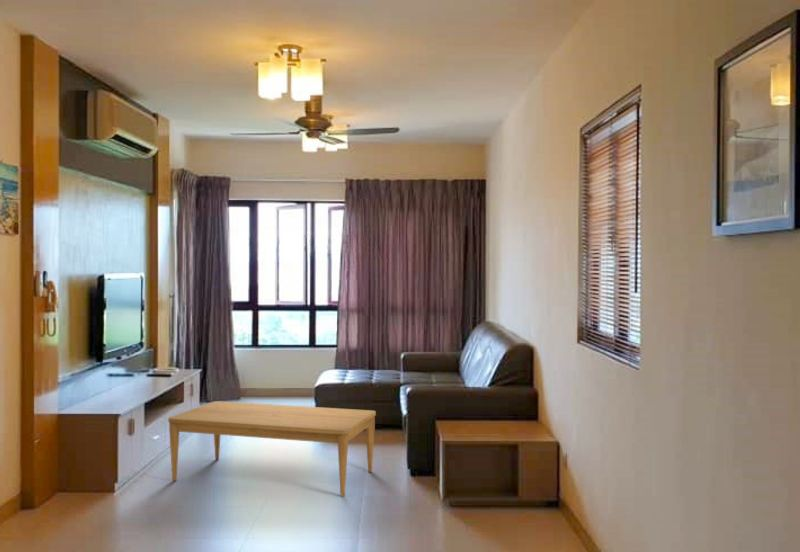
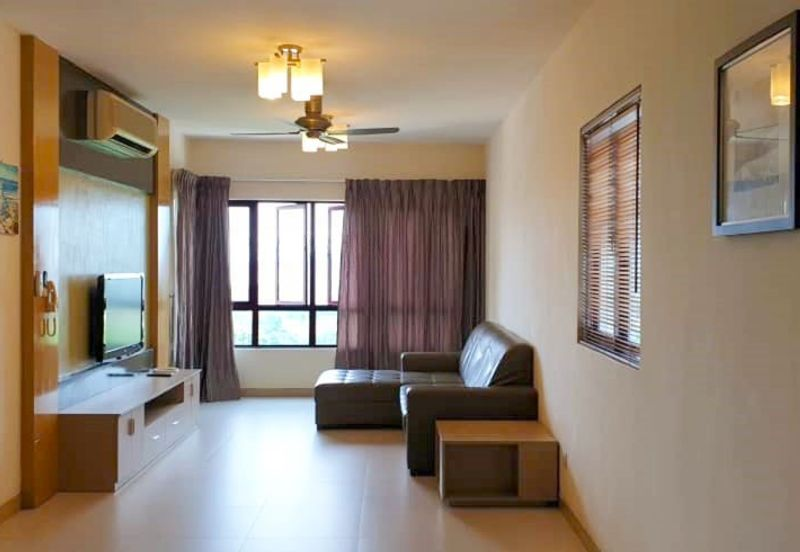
- coffee table (274, 438)
